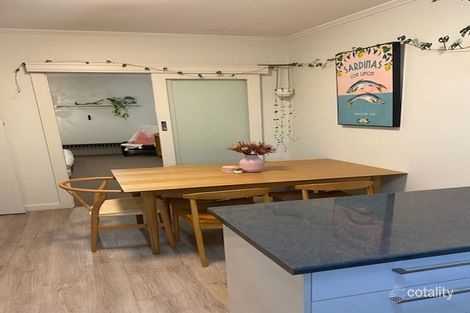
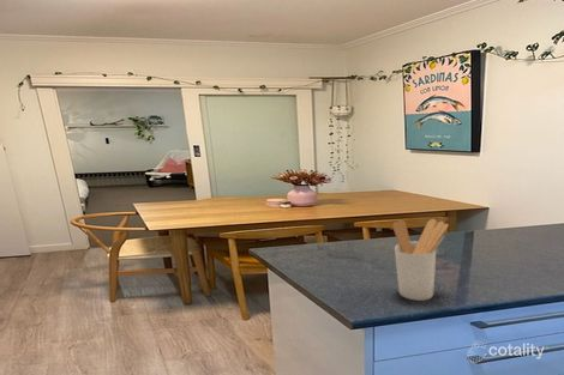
+ utensil holder (422, 256)
